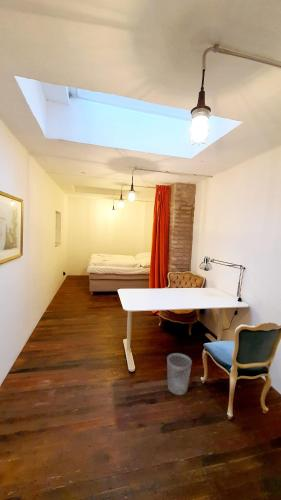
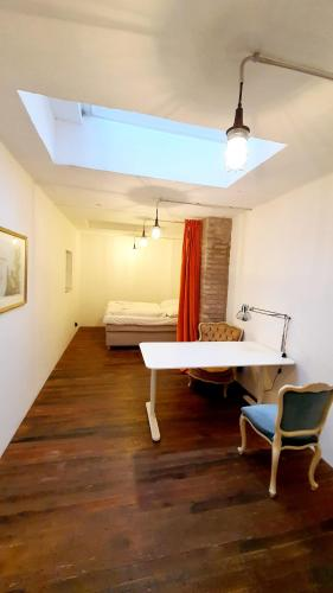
- wastebasket (178, 373)
